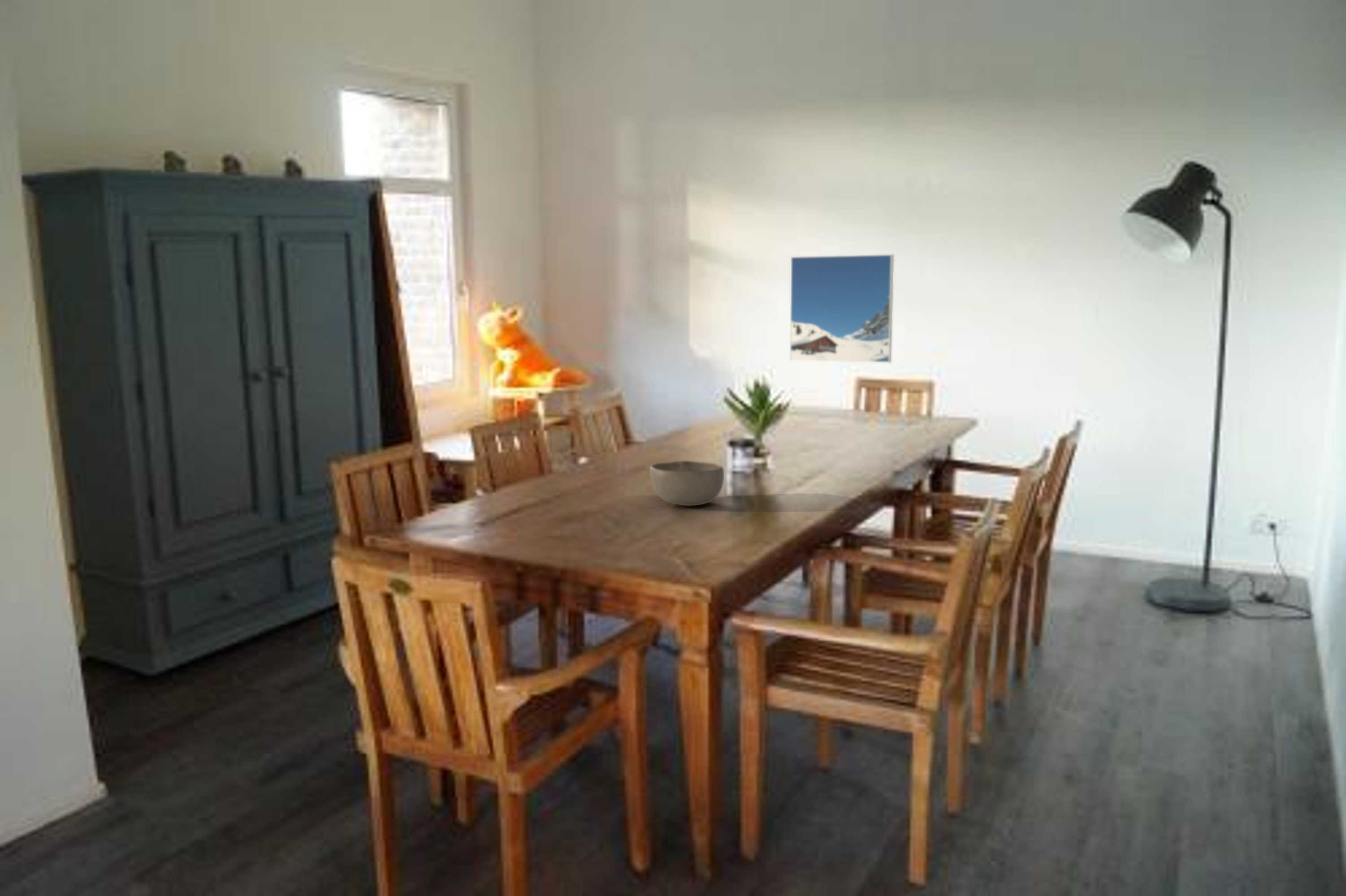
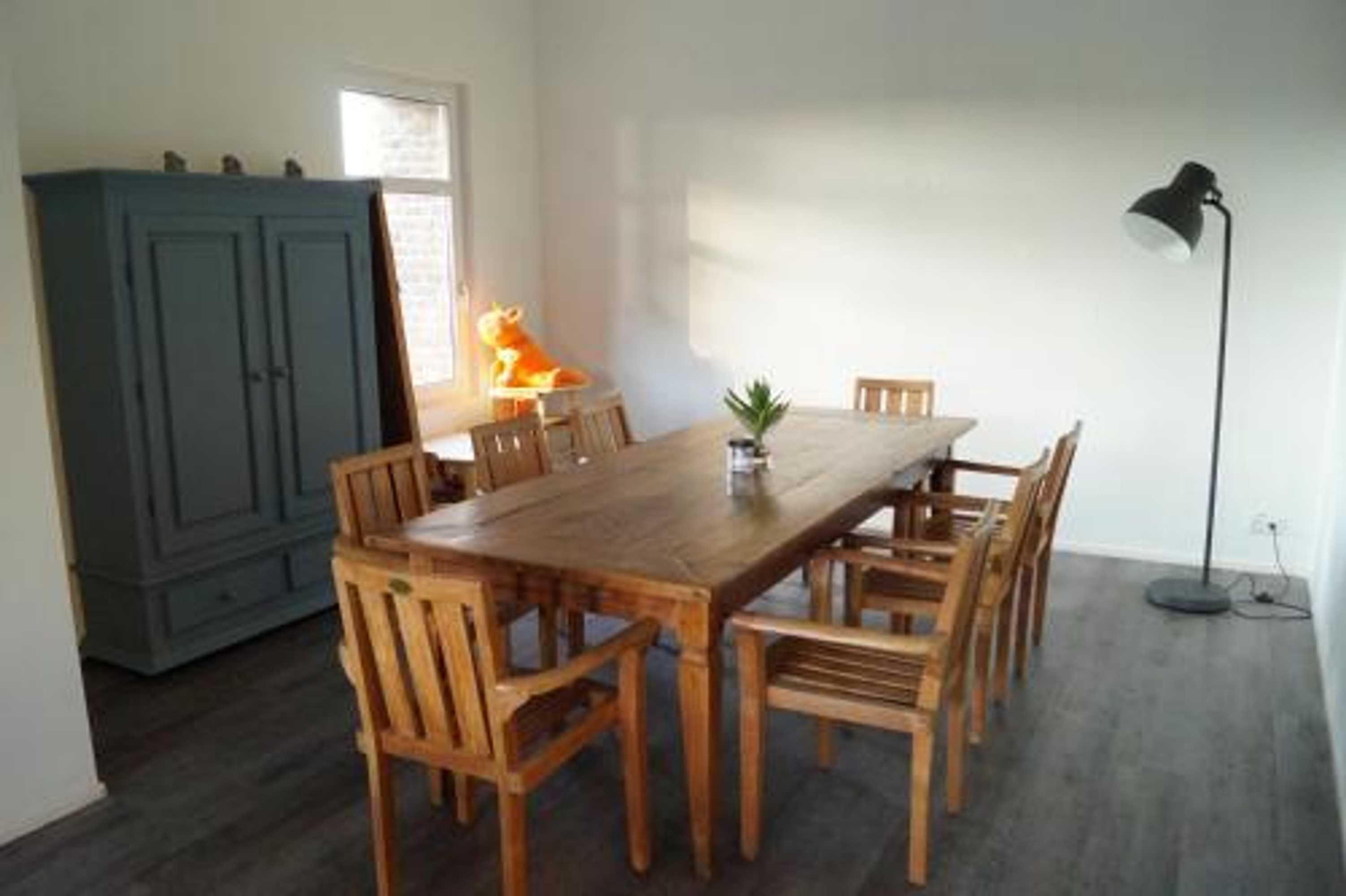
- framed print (840, 309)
- bowl (687, 484)
